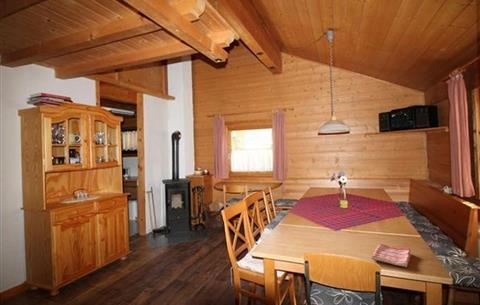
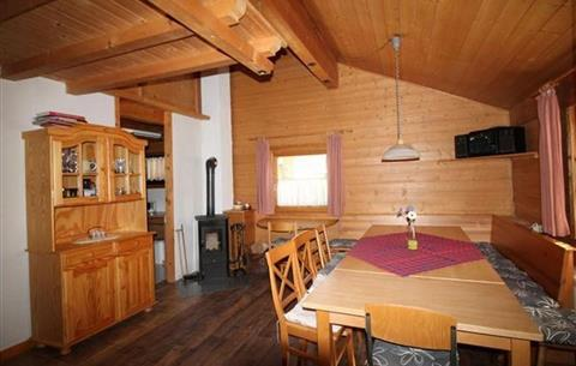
- dish towel (391, 254)
